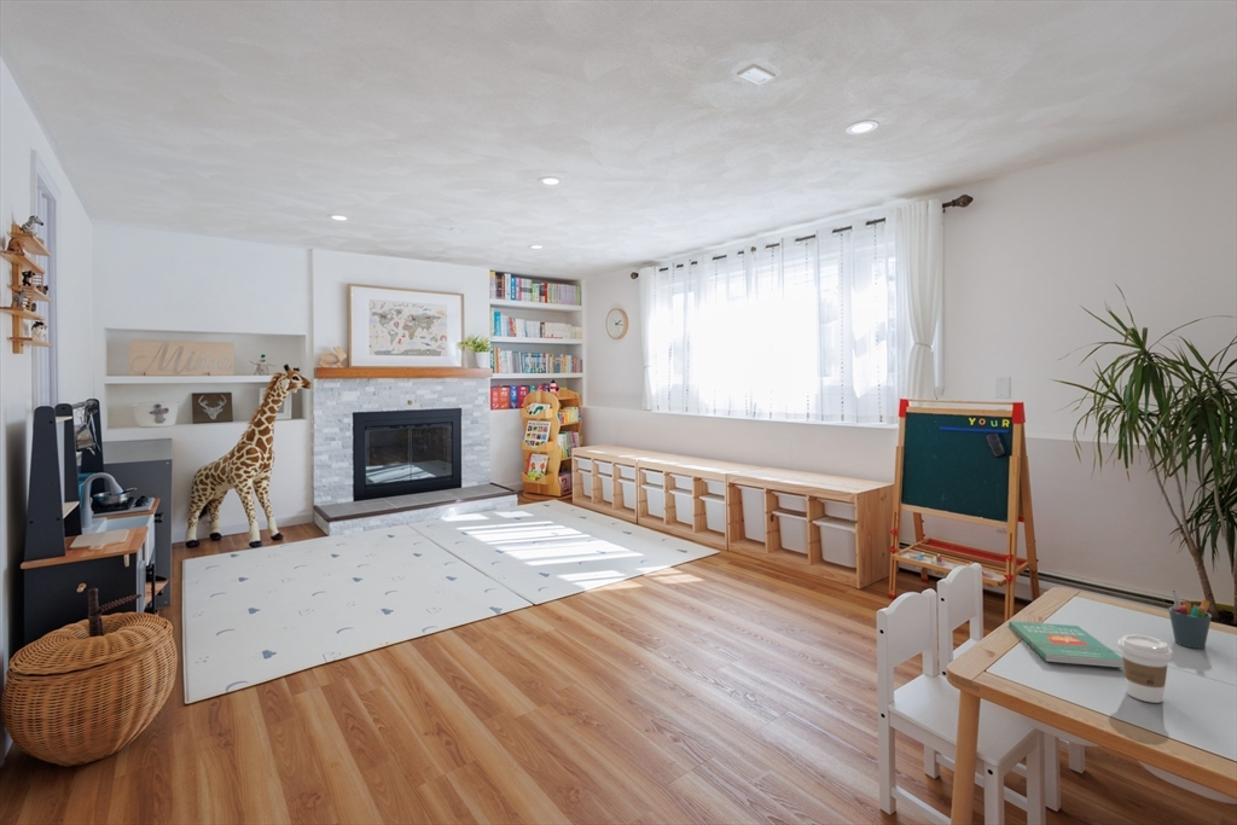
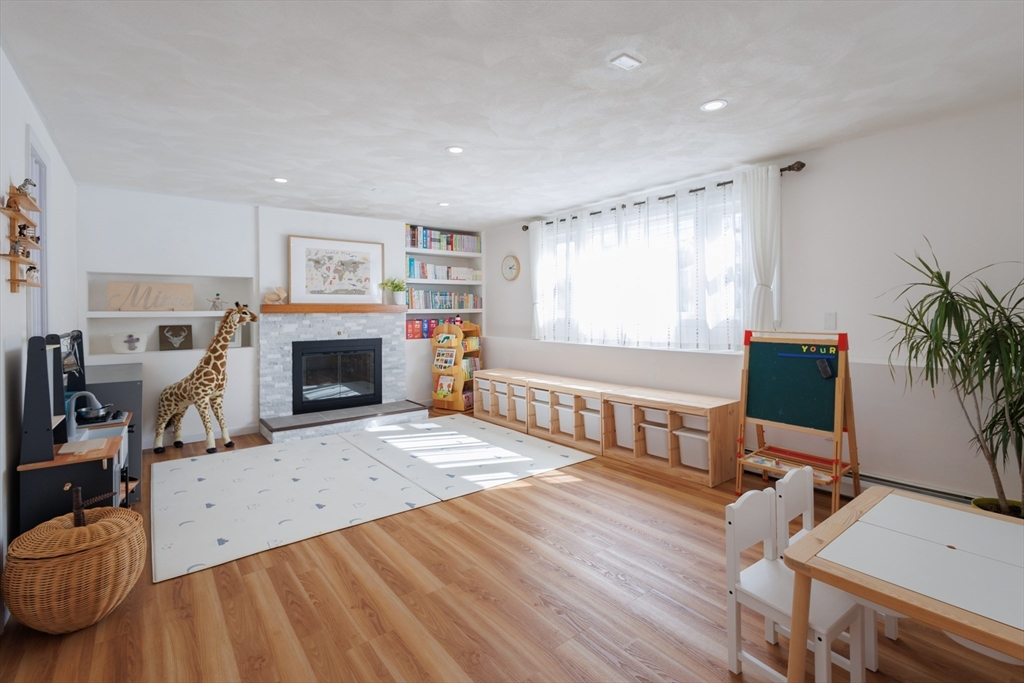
- book (1062, 641)
- pen holder (1190, 618)
- coffee cup (1144, 668)
